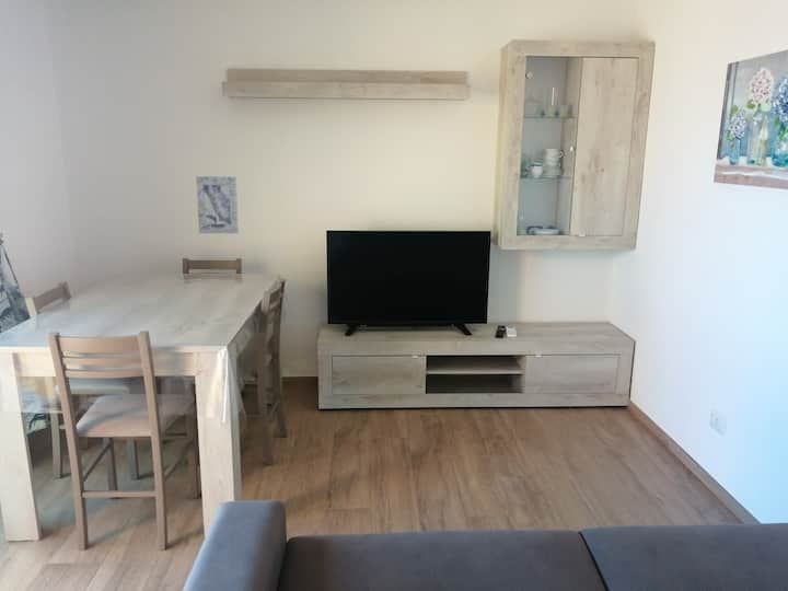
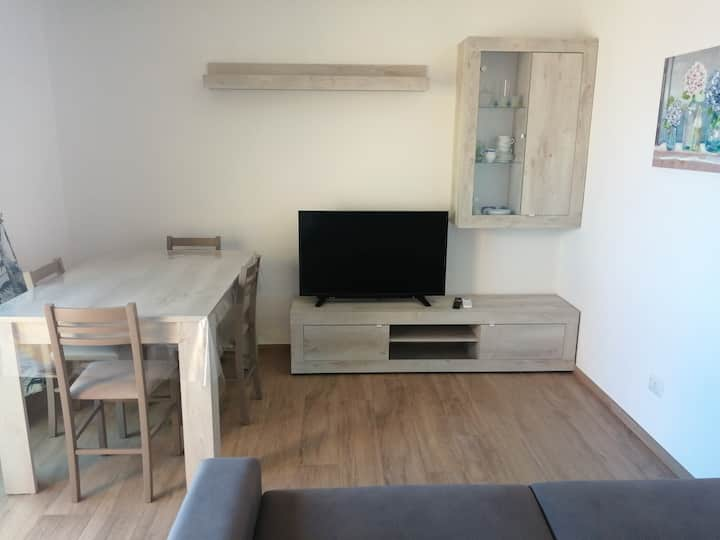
- wall art (217, 205)
